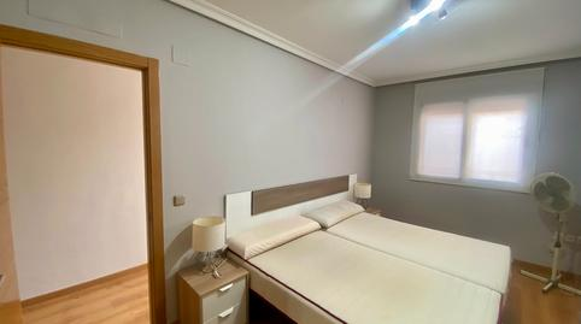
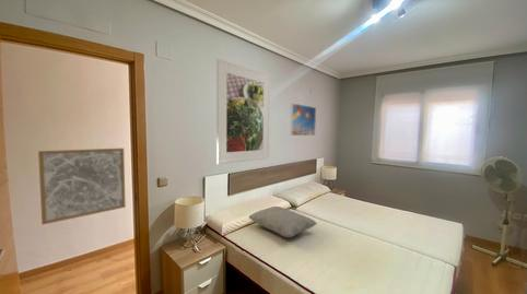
+ cushion (281, 220)
+ wall art (86, 181)
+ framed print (304, 120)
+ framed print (246, 115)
